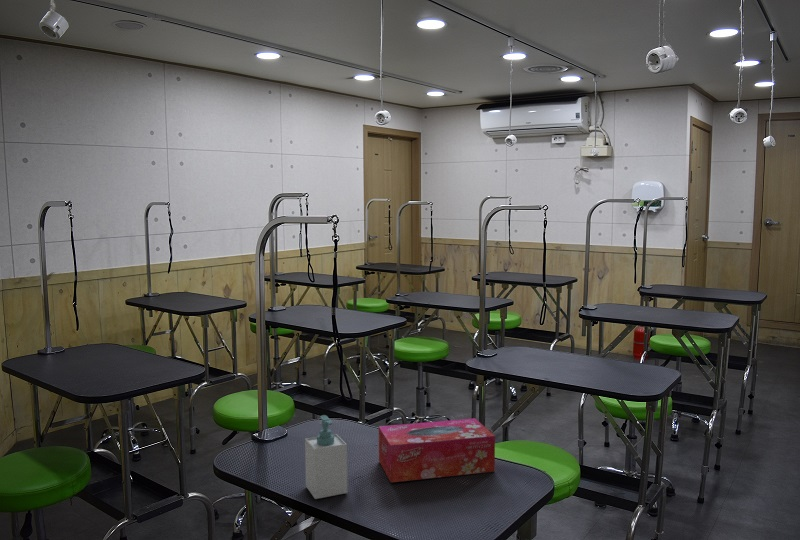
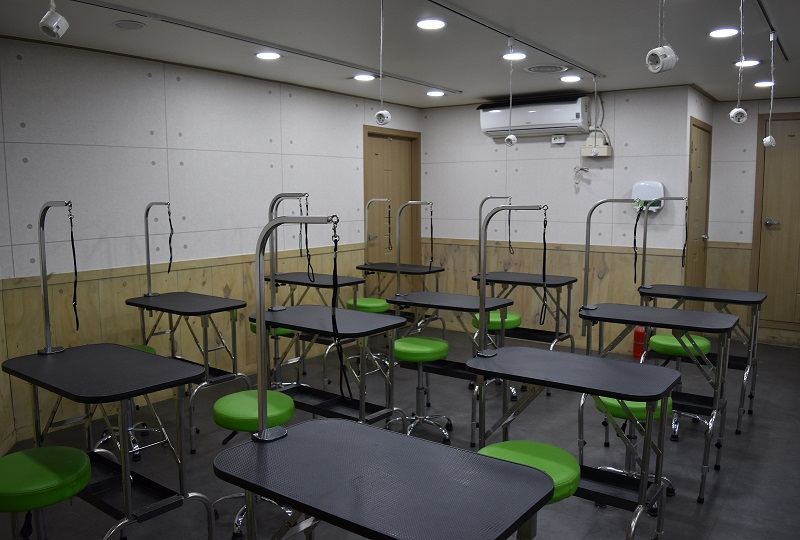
- soap bottle (325, 453)
- tissue box (435, 448)
